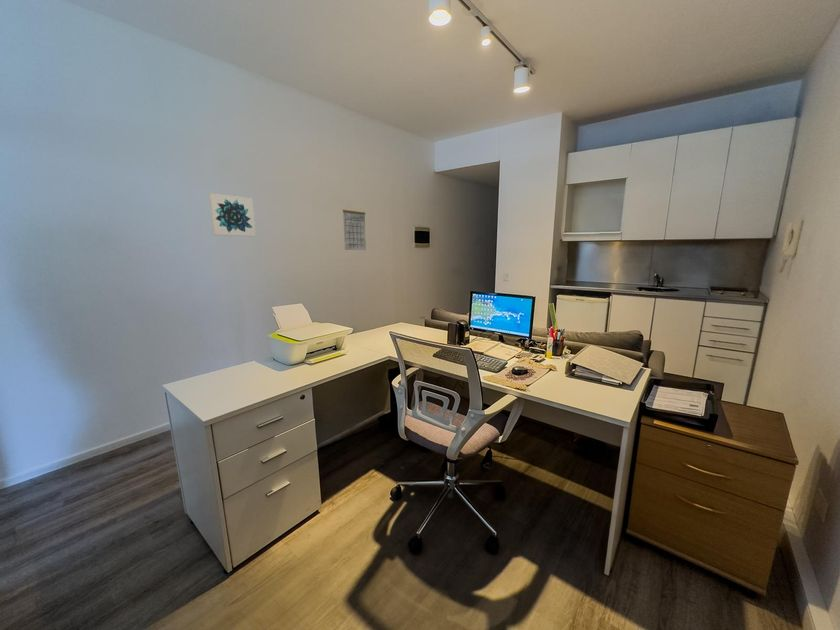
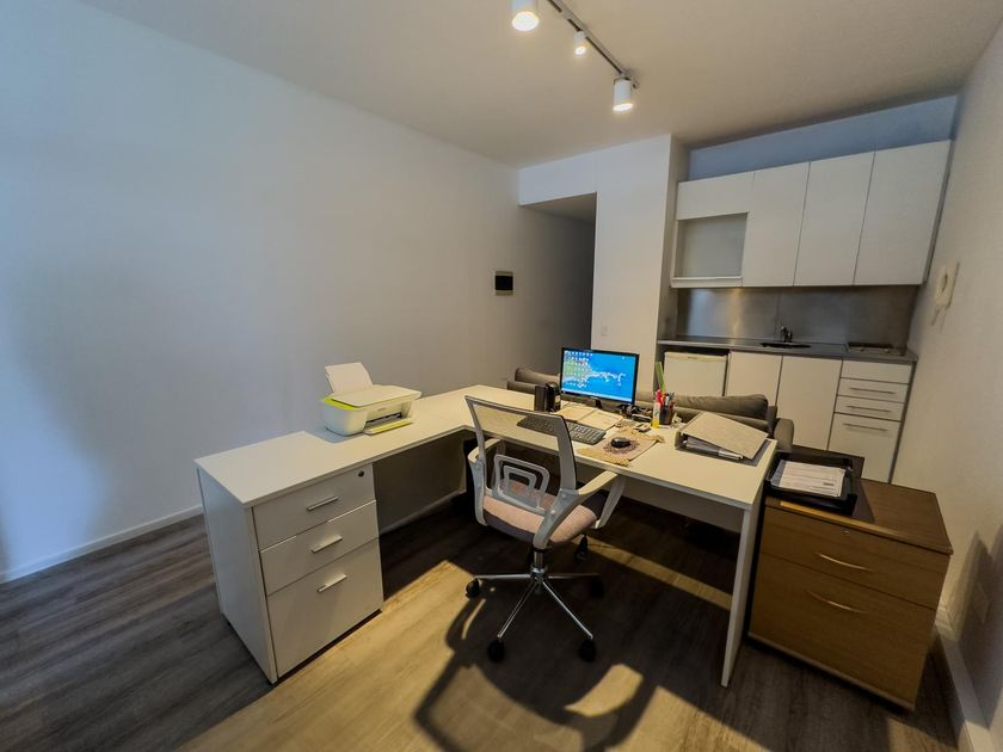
- calendar (354, 226)
- wall art (233, 216)
